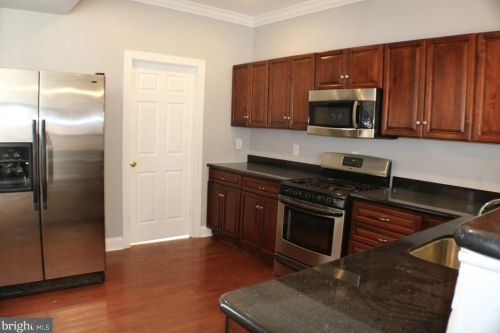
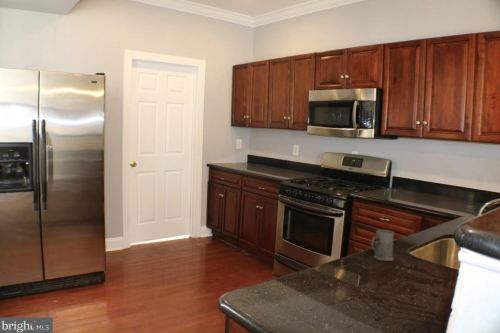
+ mug (381, 245)
